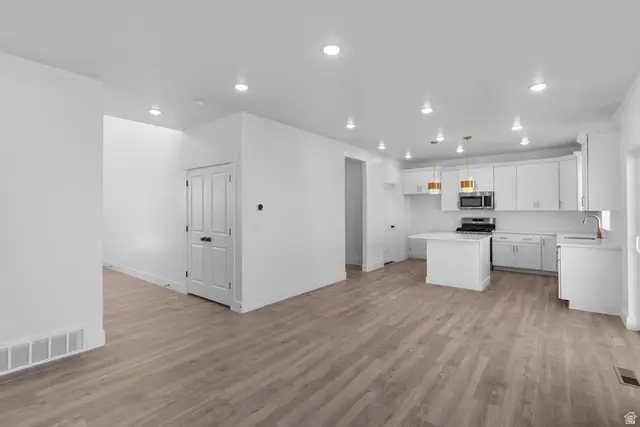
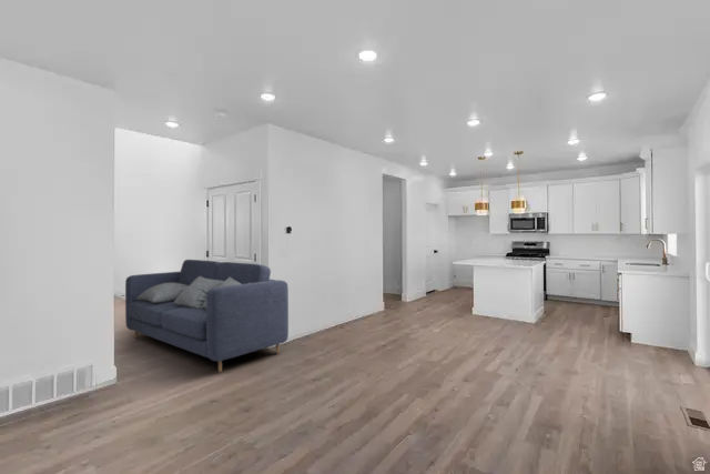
+ sofa (200, 304)
